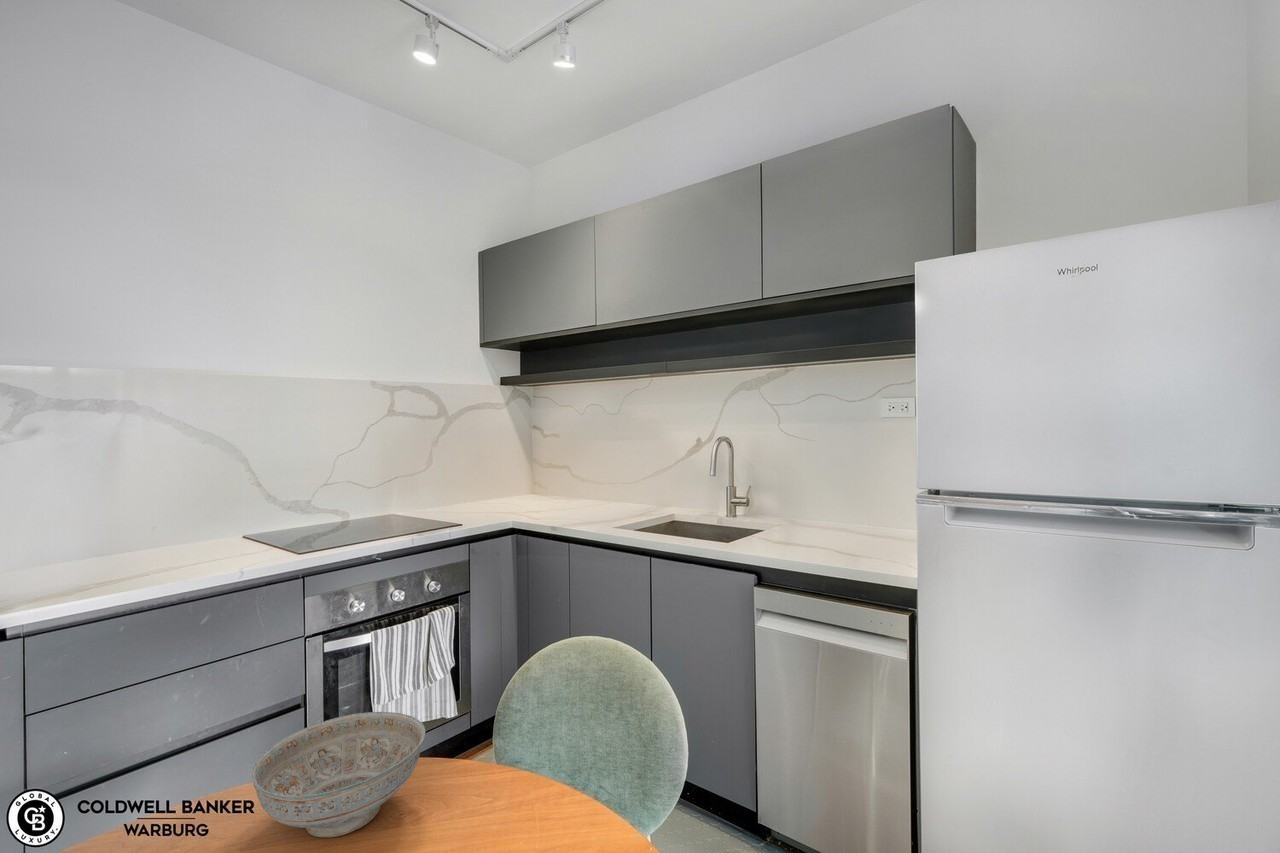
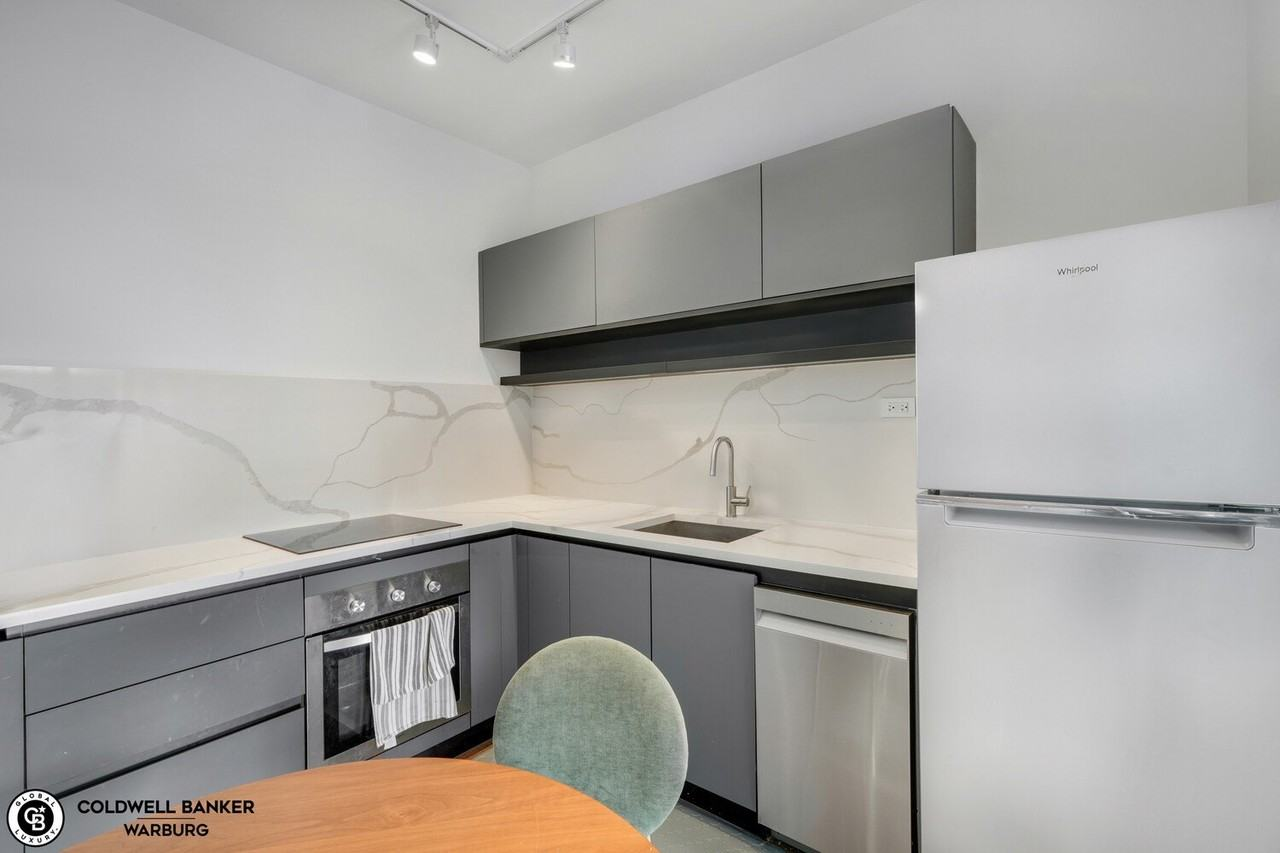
- decorative bowl (342, 780)
